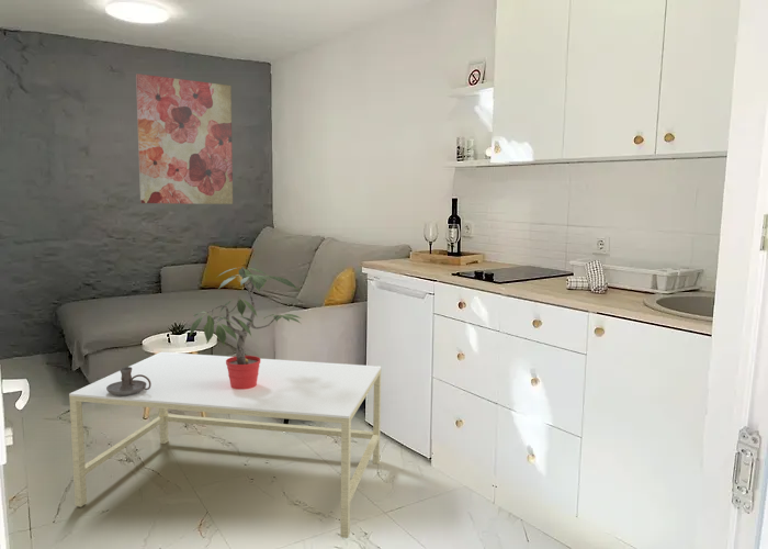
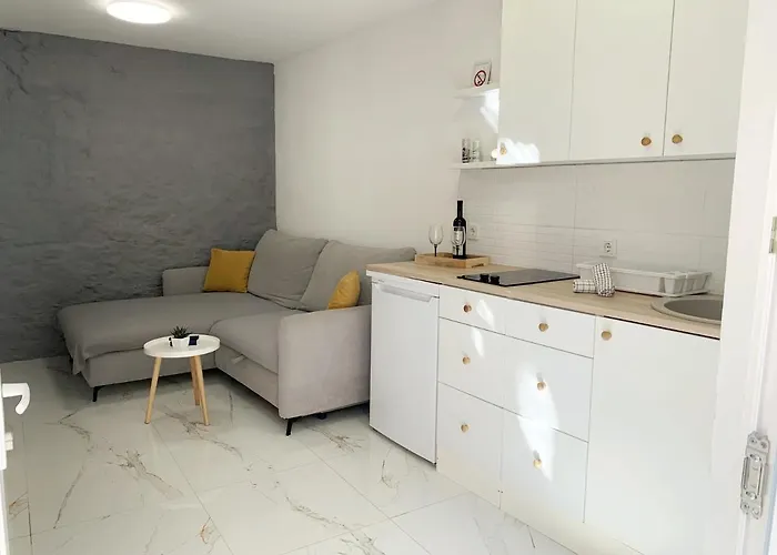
- wall art (187, 143)
- potted plant (249, 326)
- coffee table (239, 427)
- candle holder (129, 380)
